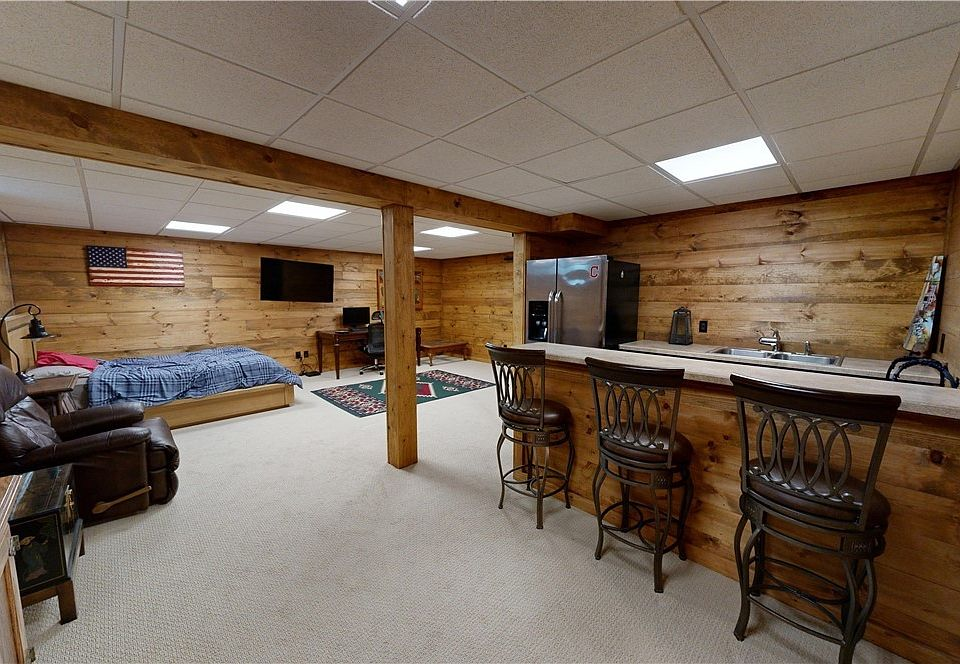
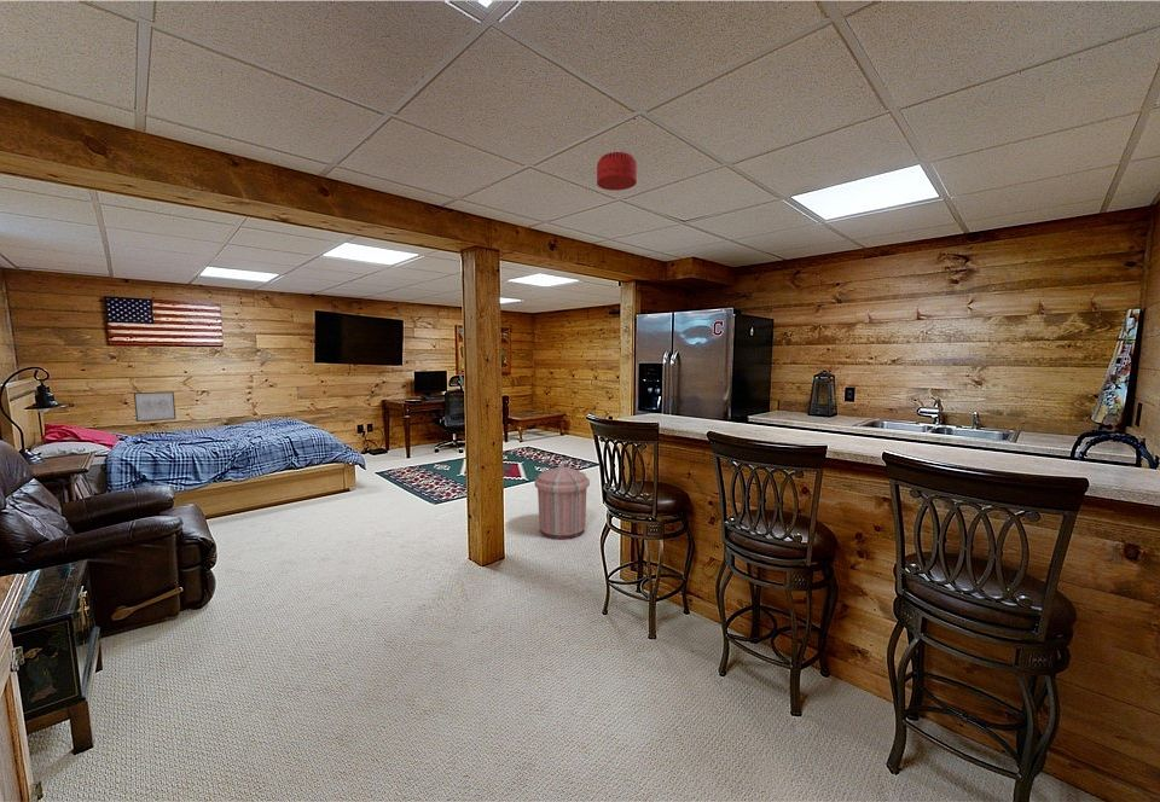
+ wall art (155, 406)
+ trash can (562, 498)
+ smoke detector (616, 170)
